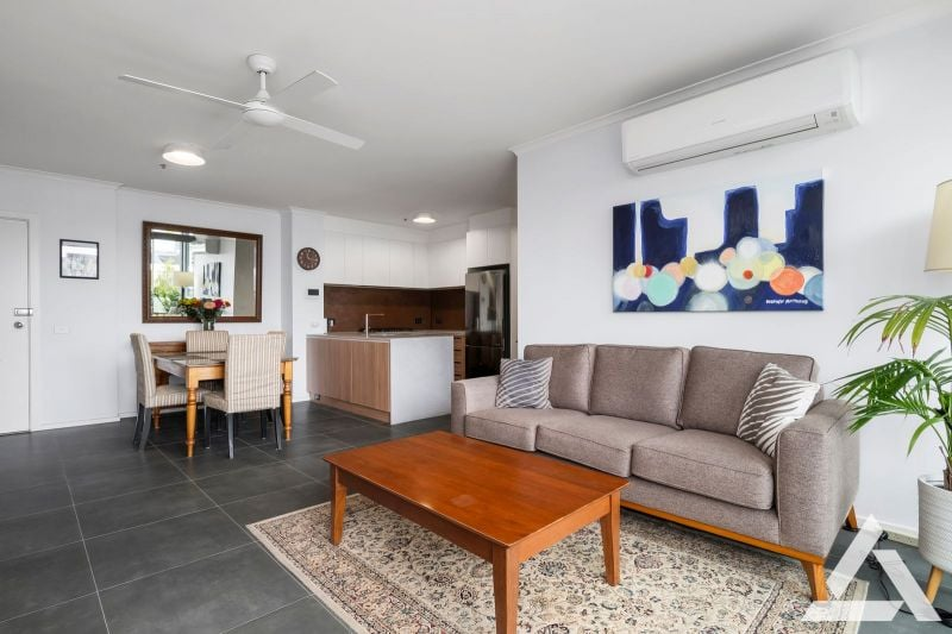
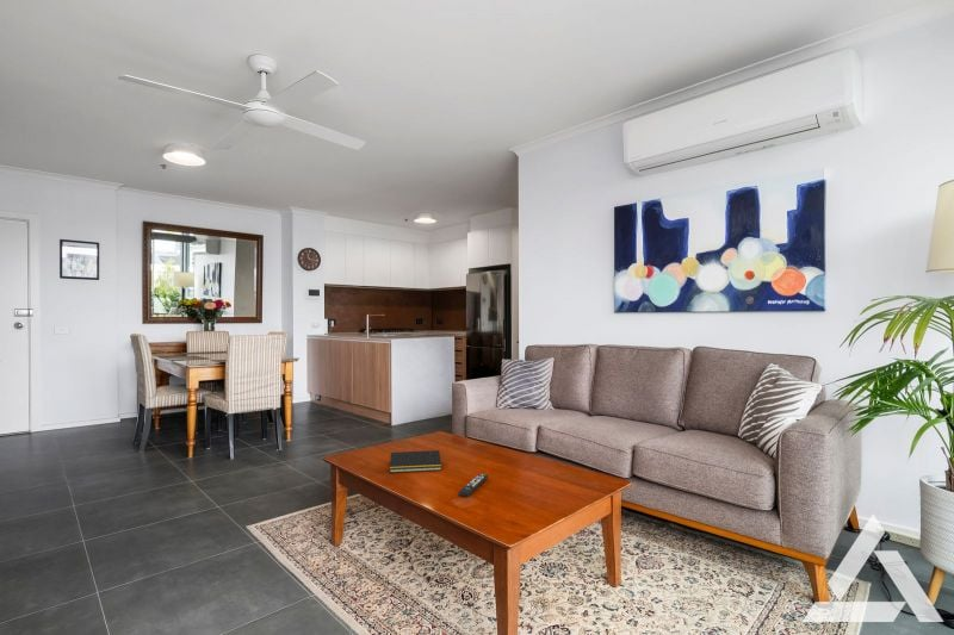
+ notepad (415, 460)
+ remote control (473, 484)
